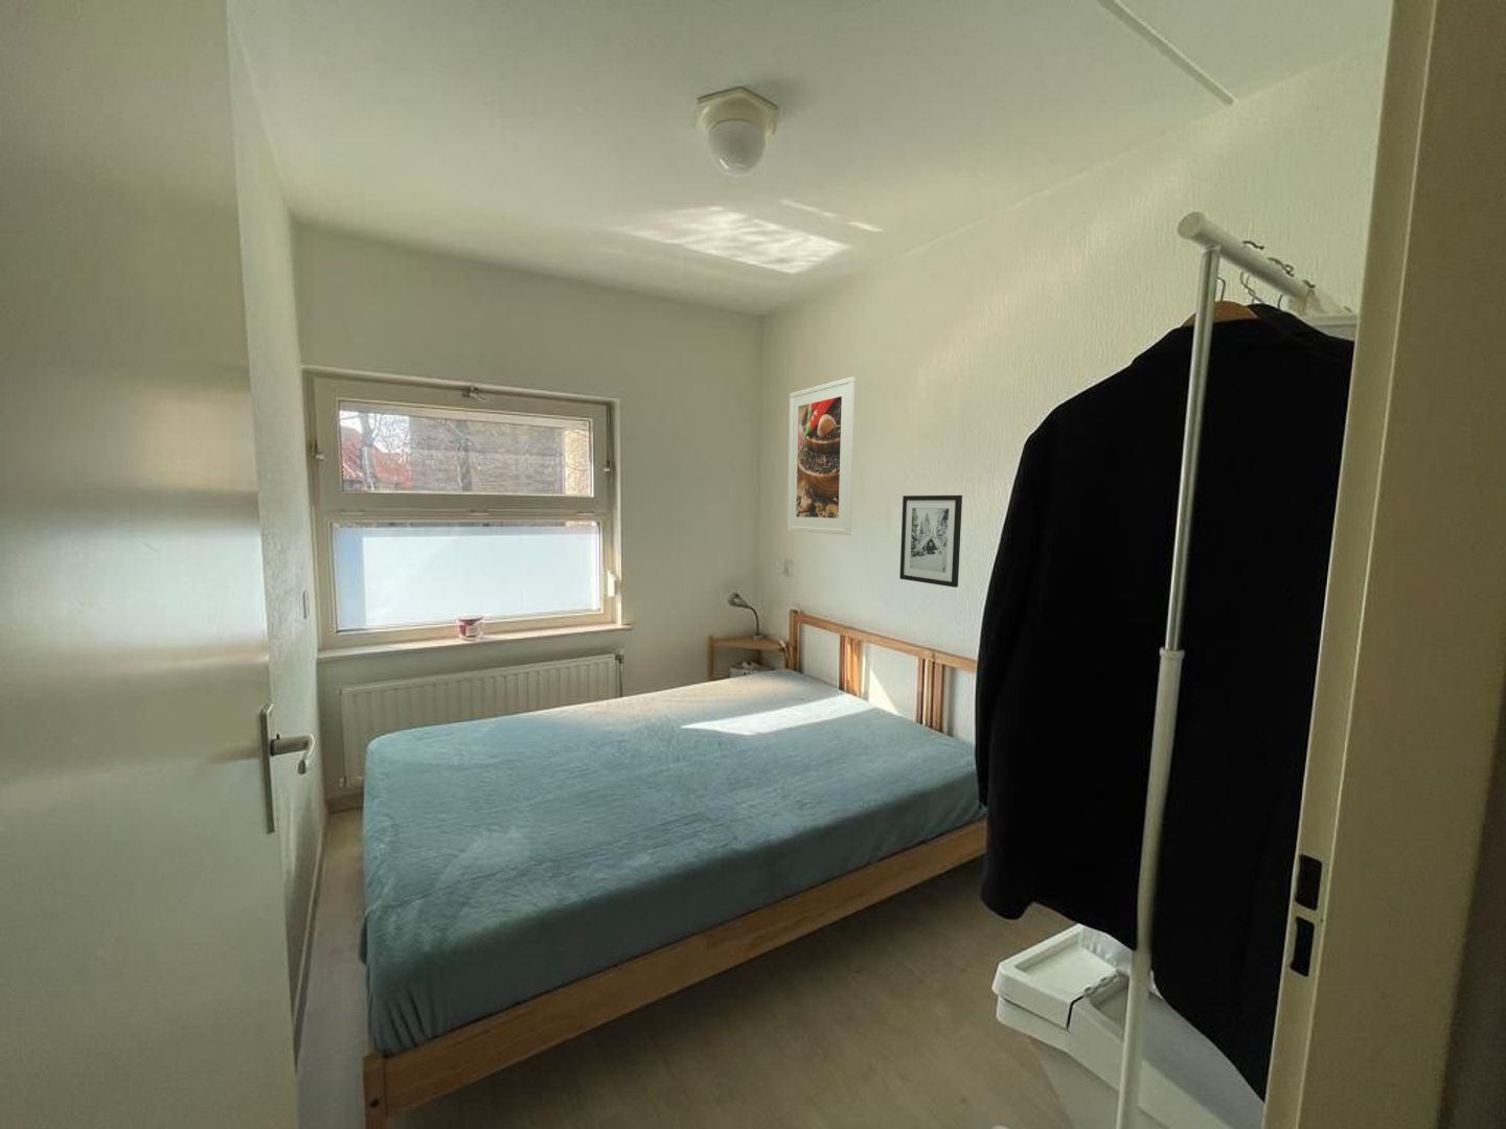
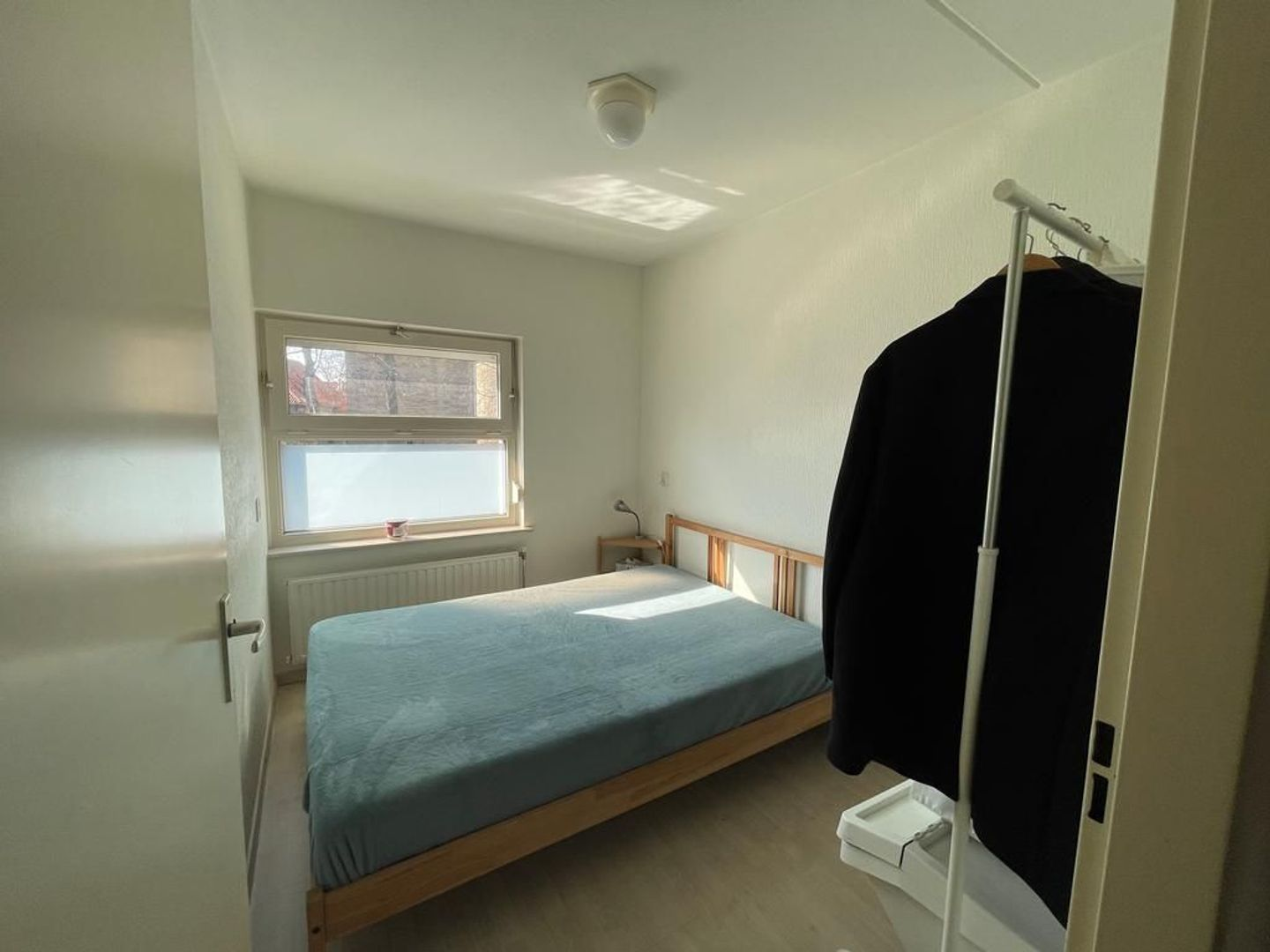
- wall art (929, 540)
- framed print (818, 460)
